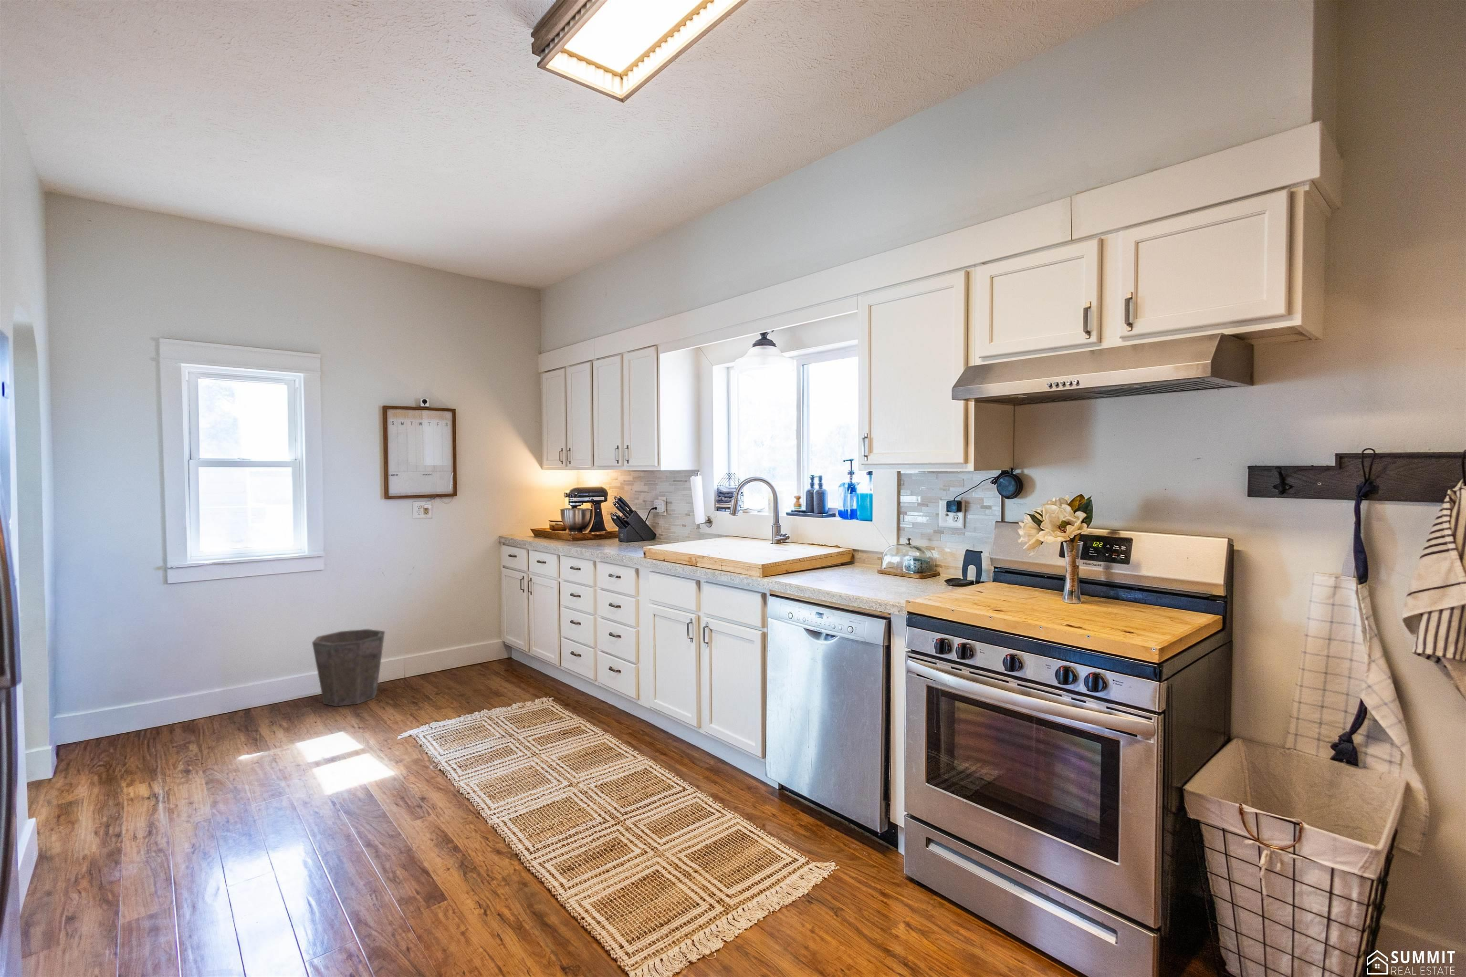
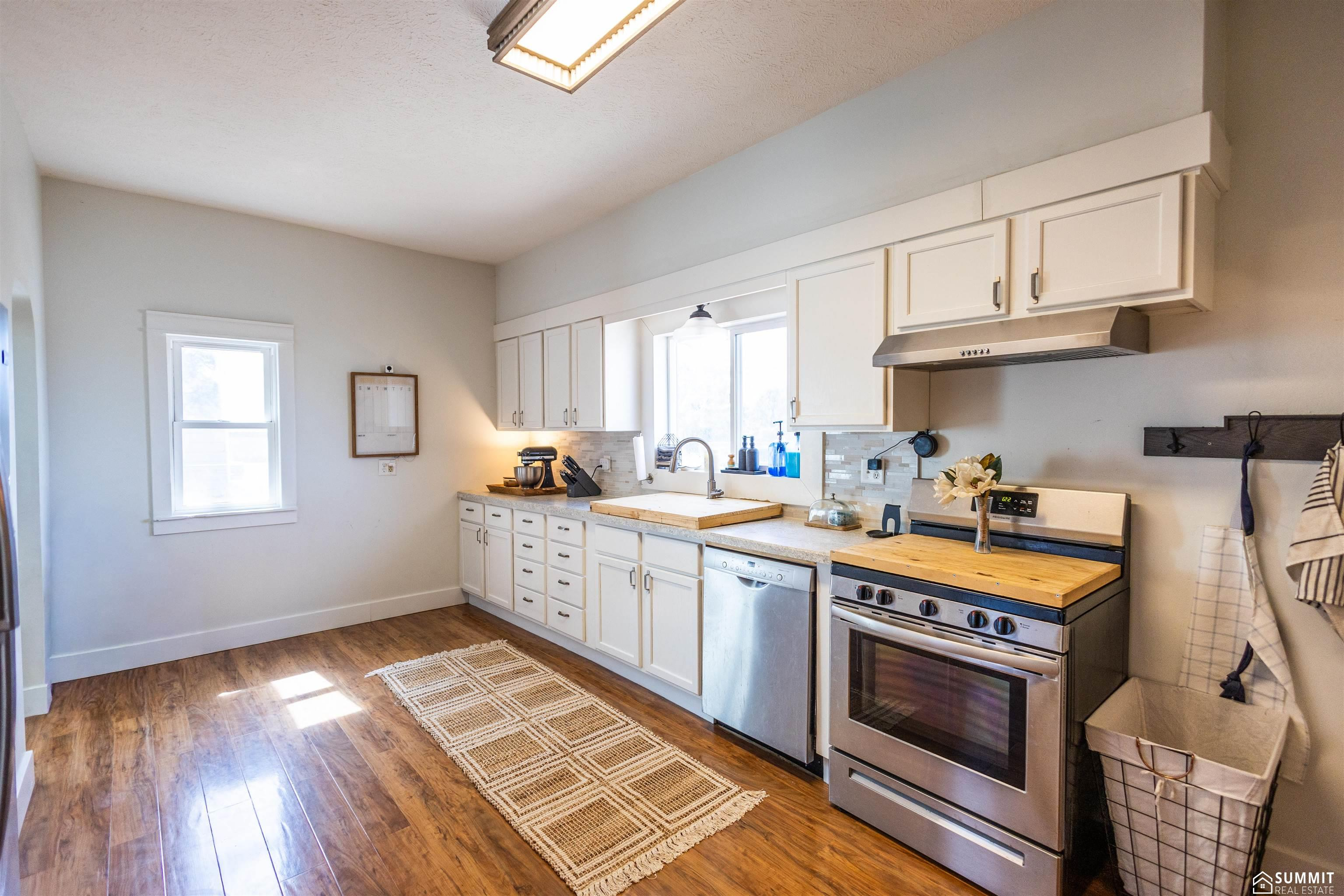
- waste bin (350, 667)
